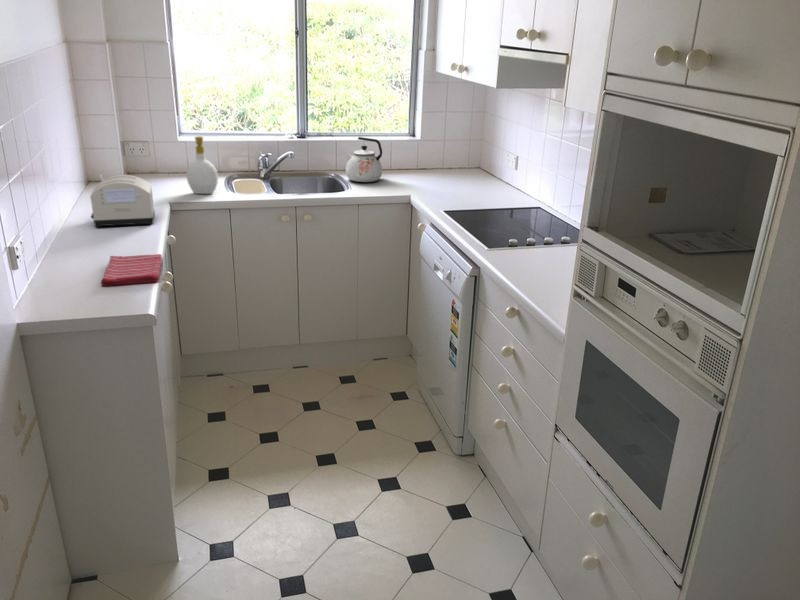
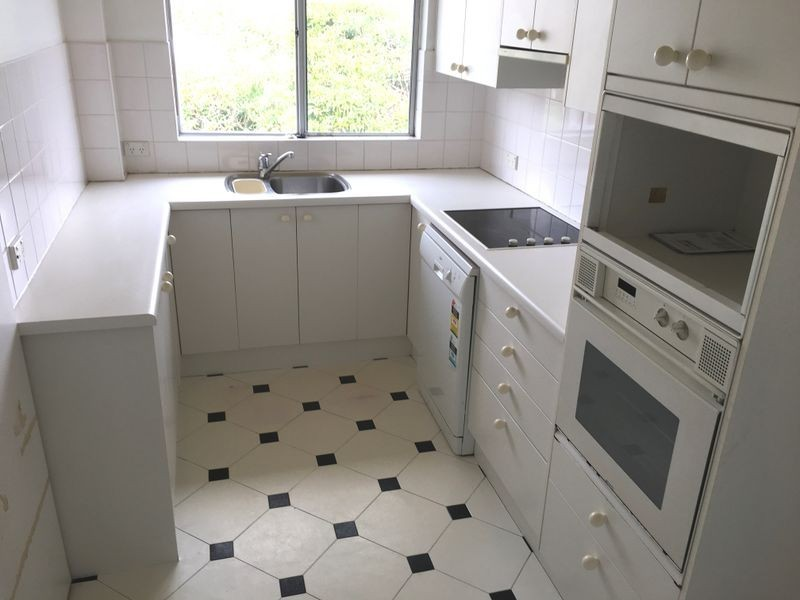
- dish towel (132, 268)
- toaster (123, 197)
- kettle (363, 159)
- soap bottle (201, 165)
